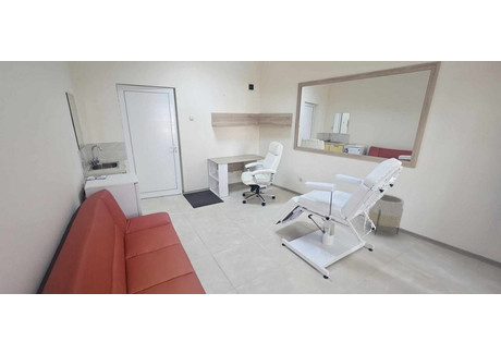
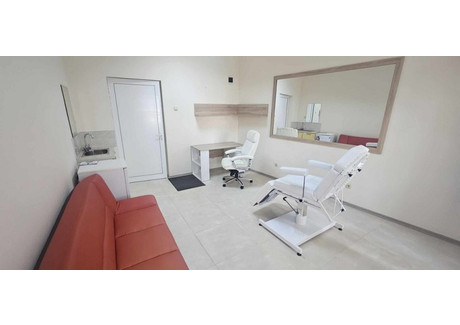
- planter (383, 215)
